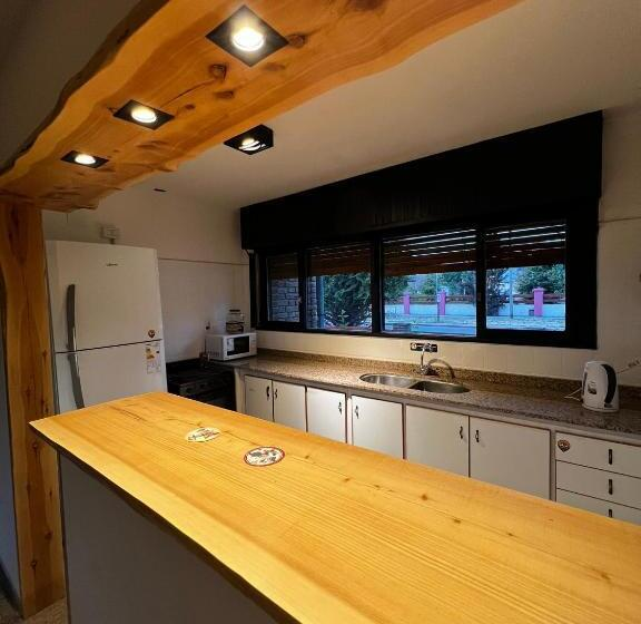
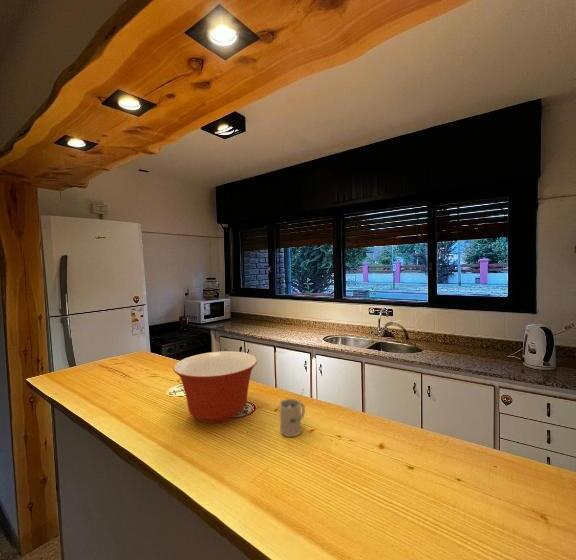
+ mixing bowl (217, 387)
+ mug (293, 407)
